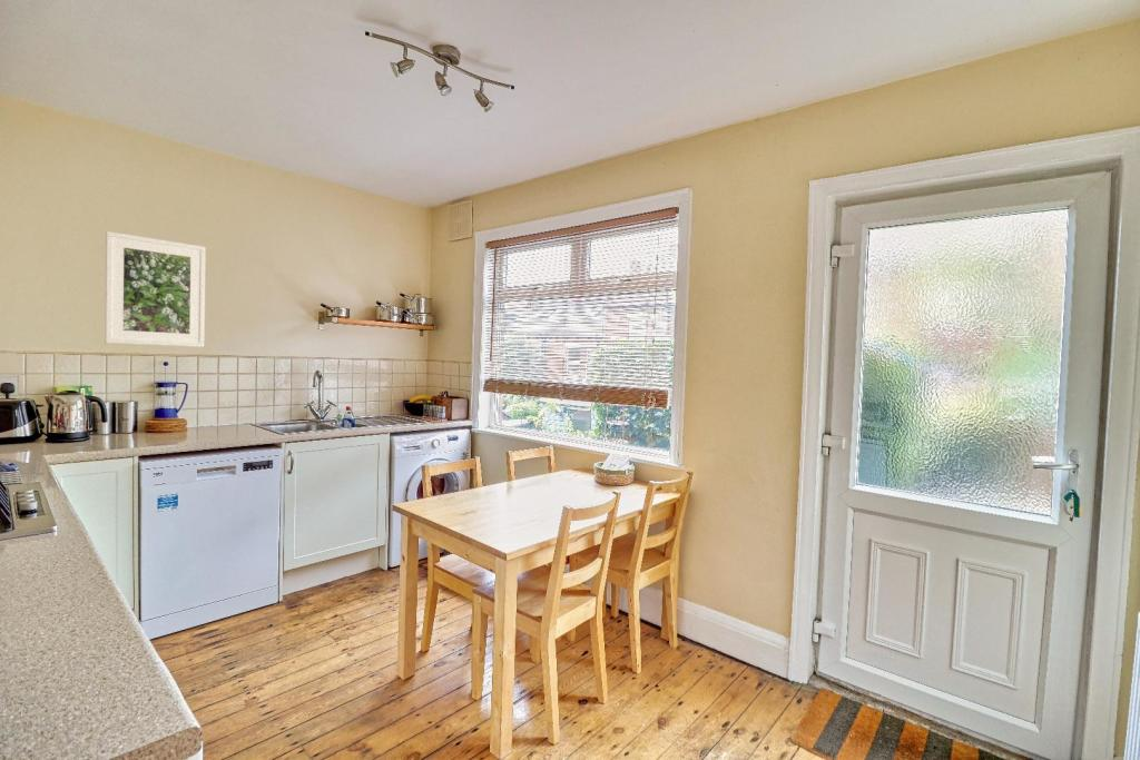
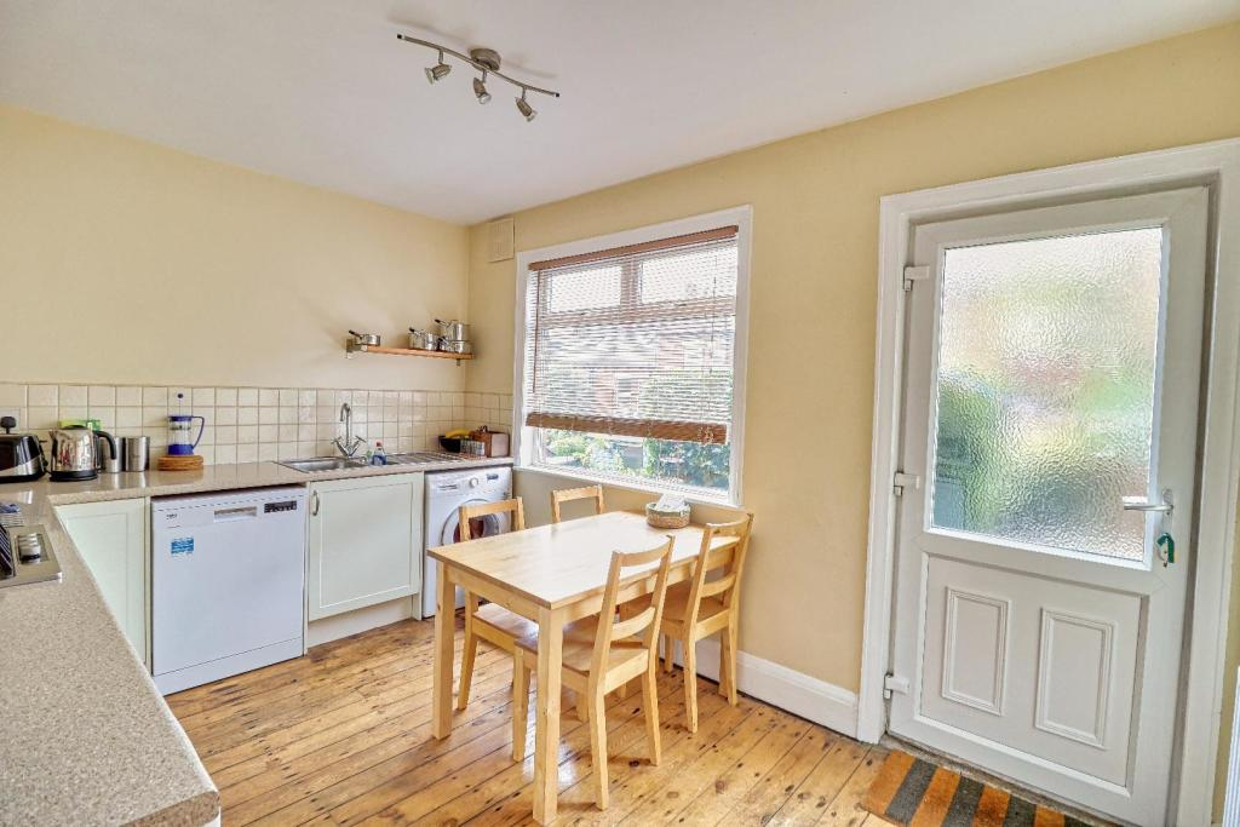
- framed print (157, 292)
